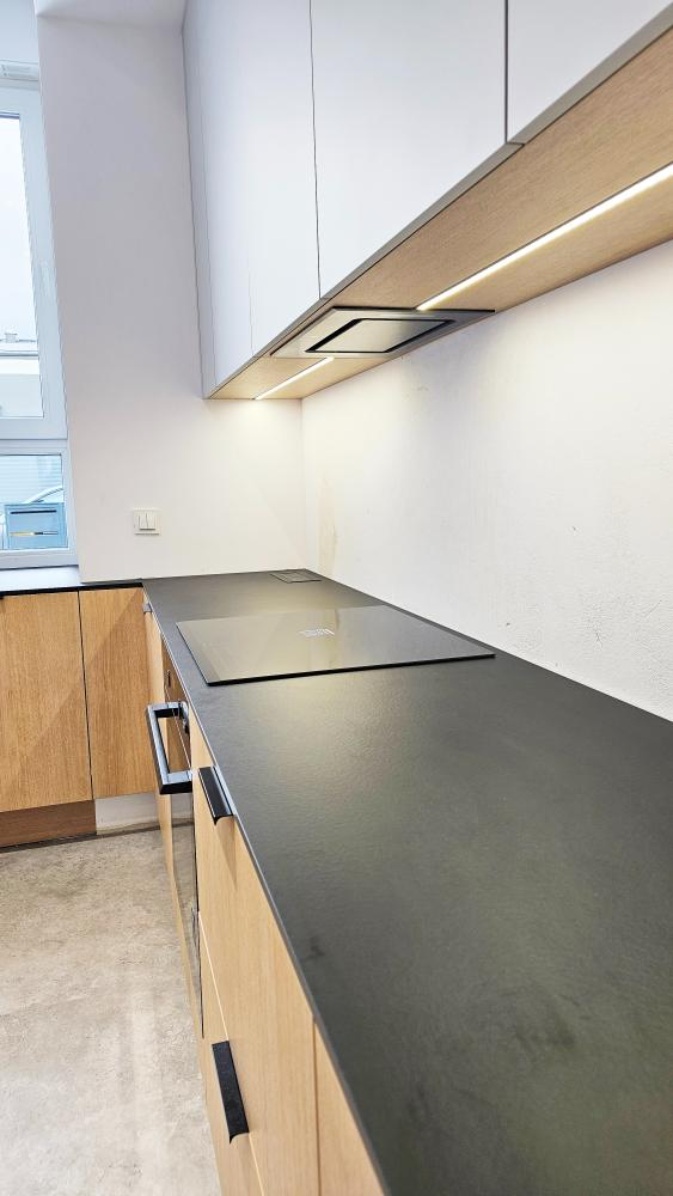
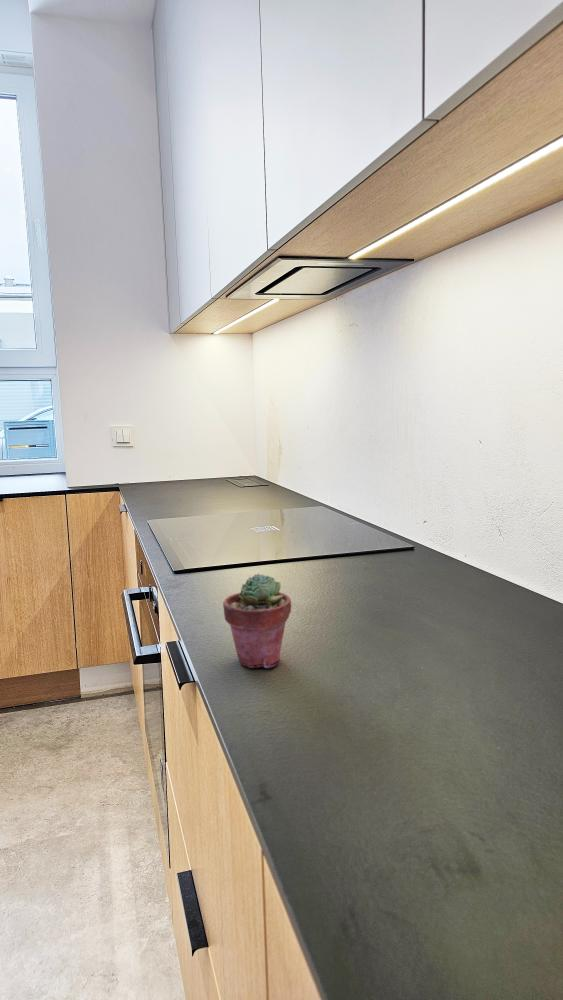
+ potted succulent (257, 617)
